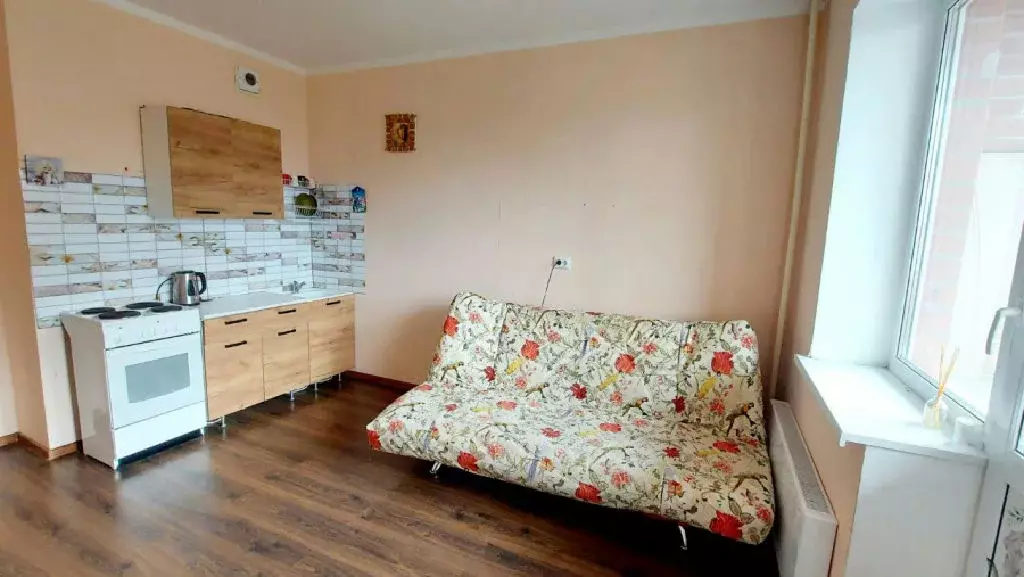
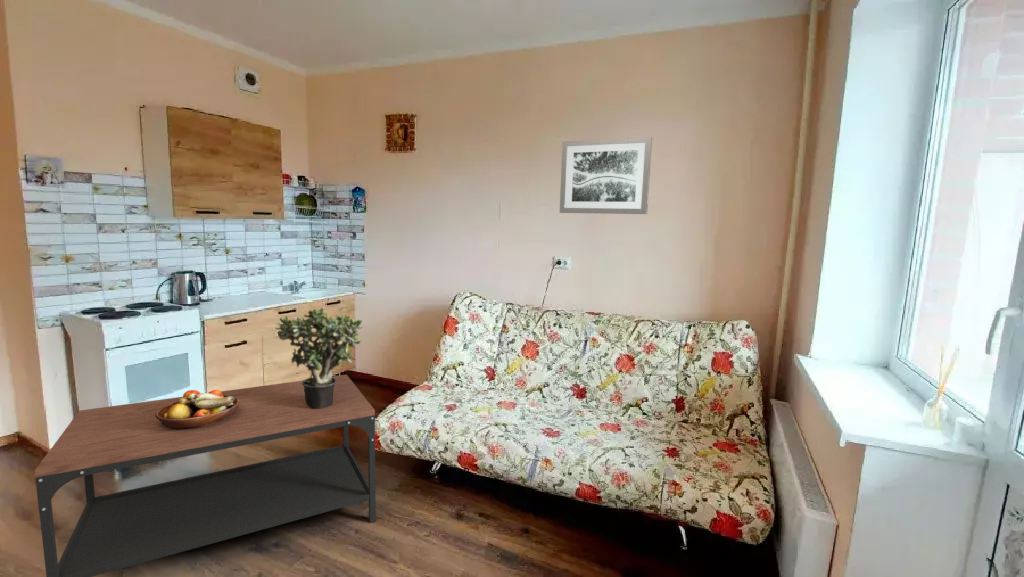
+ potted plant (323, 356)
+ wall art (603, 176)
+ coffee table (233, 468)
+ fruit bowl (199, 403)
